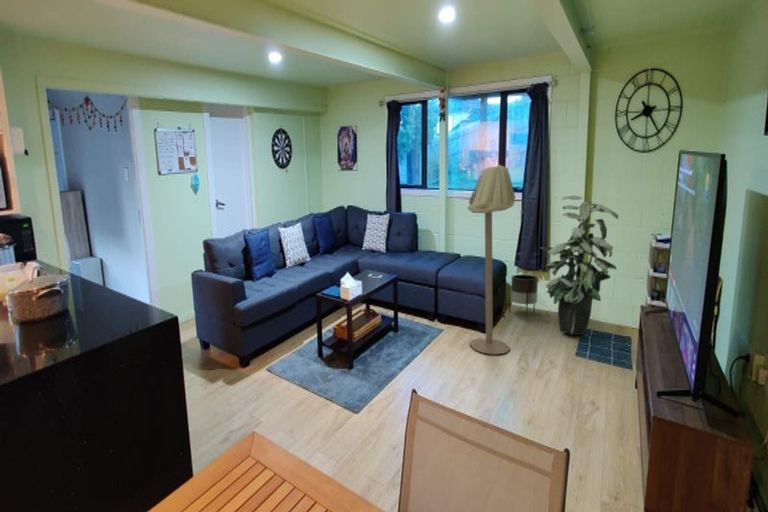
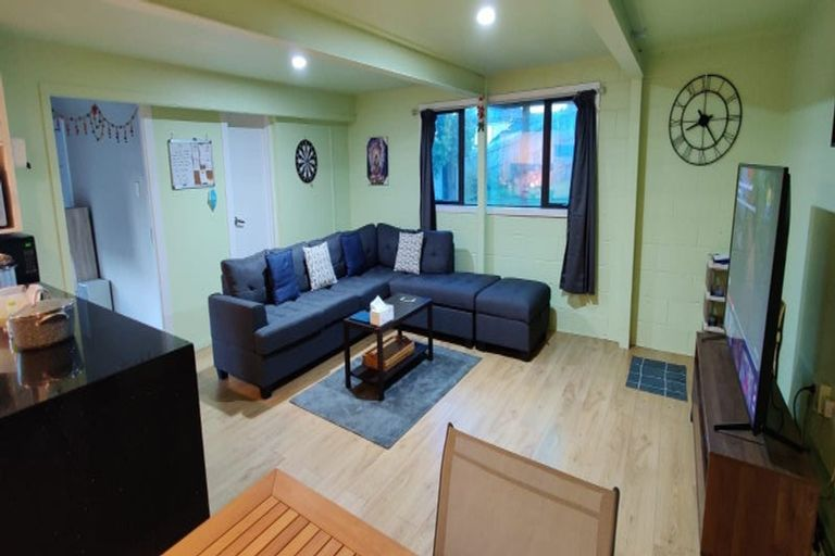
- indoor plant (576, 265)
- planter (522, 295)
- floor lamp (489, 260)
